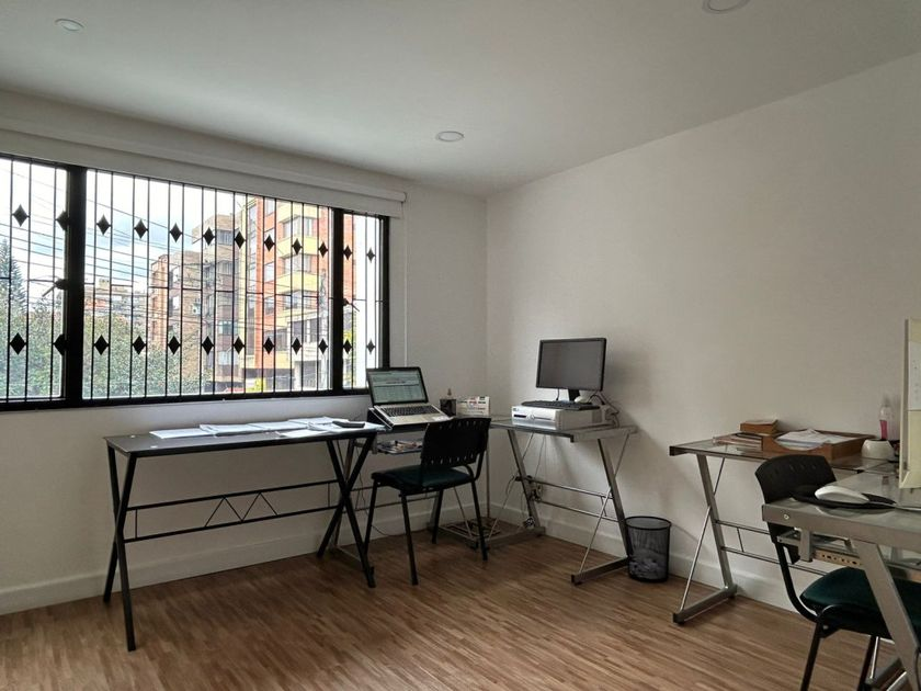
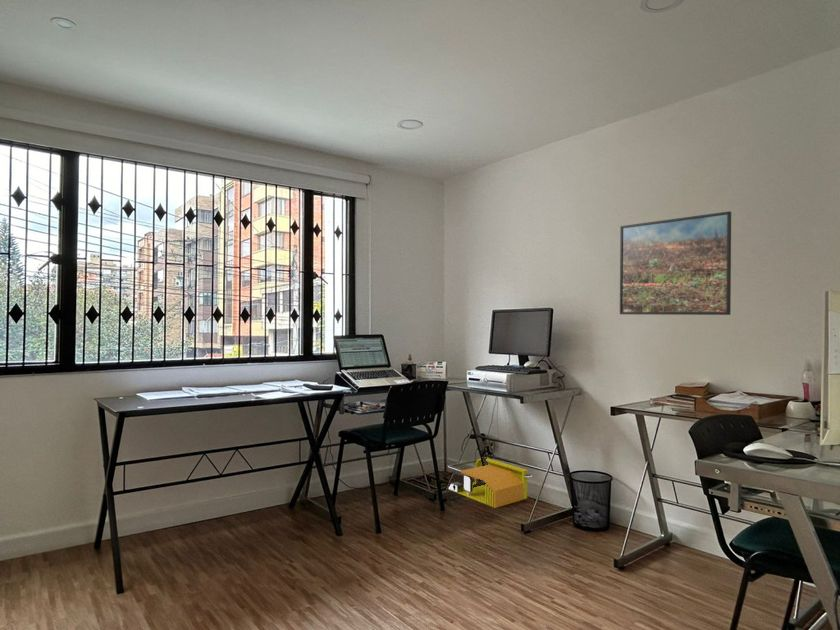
+ storage bin (487, 479)
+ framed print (671, 267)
